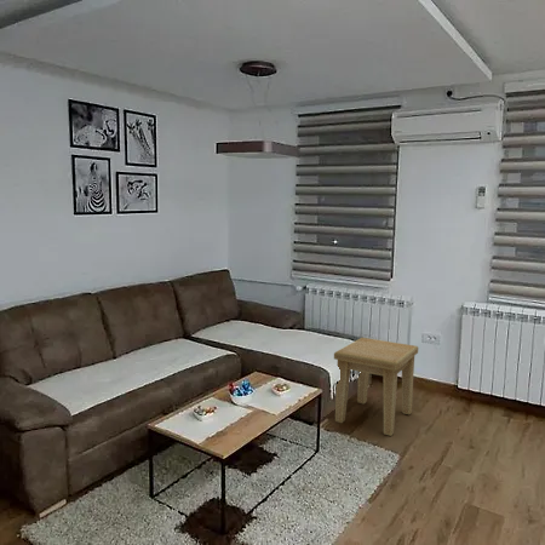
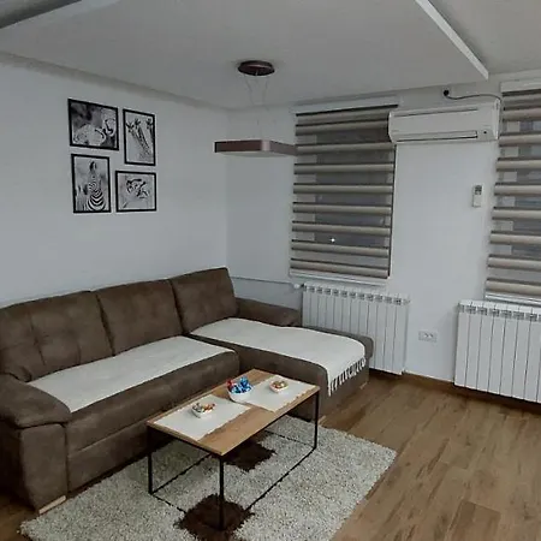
- side table (367, 383)
